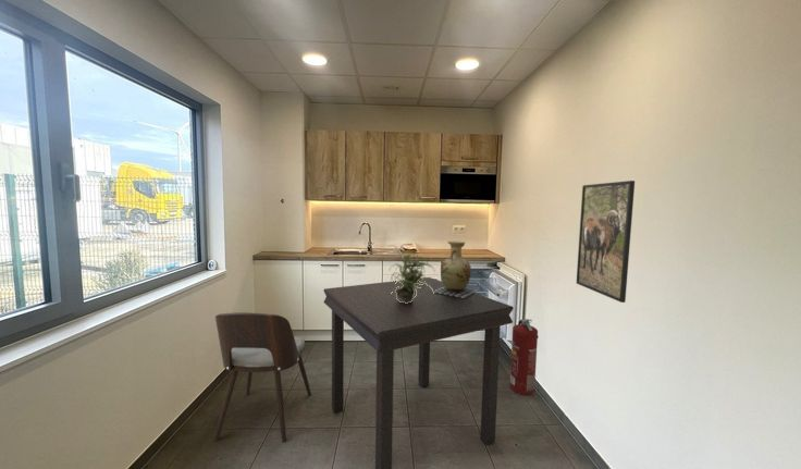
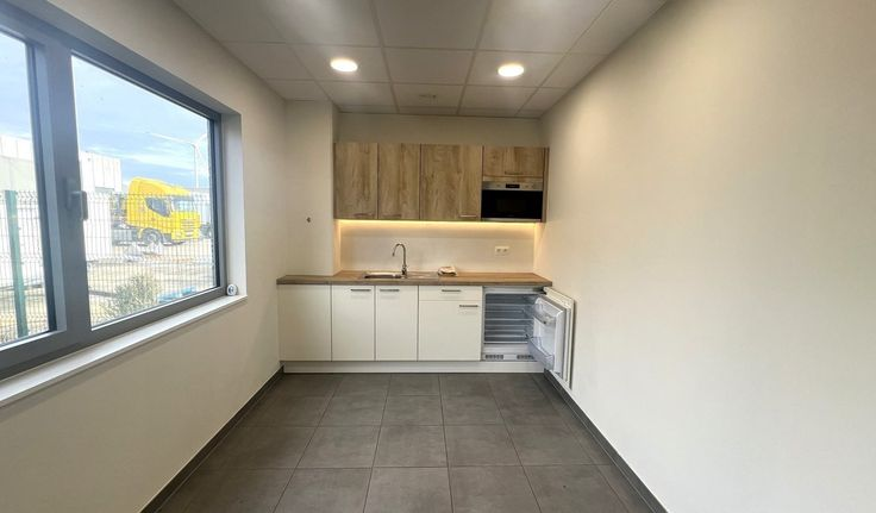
- dining table (419, 361)
- potted plant (408, 272)
- dining chair (263, 359)
- vase (455, 267)
- fire extinguisher (522, 350)
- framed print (602, 238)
